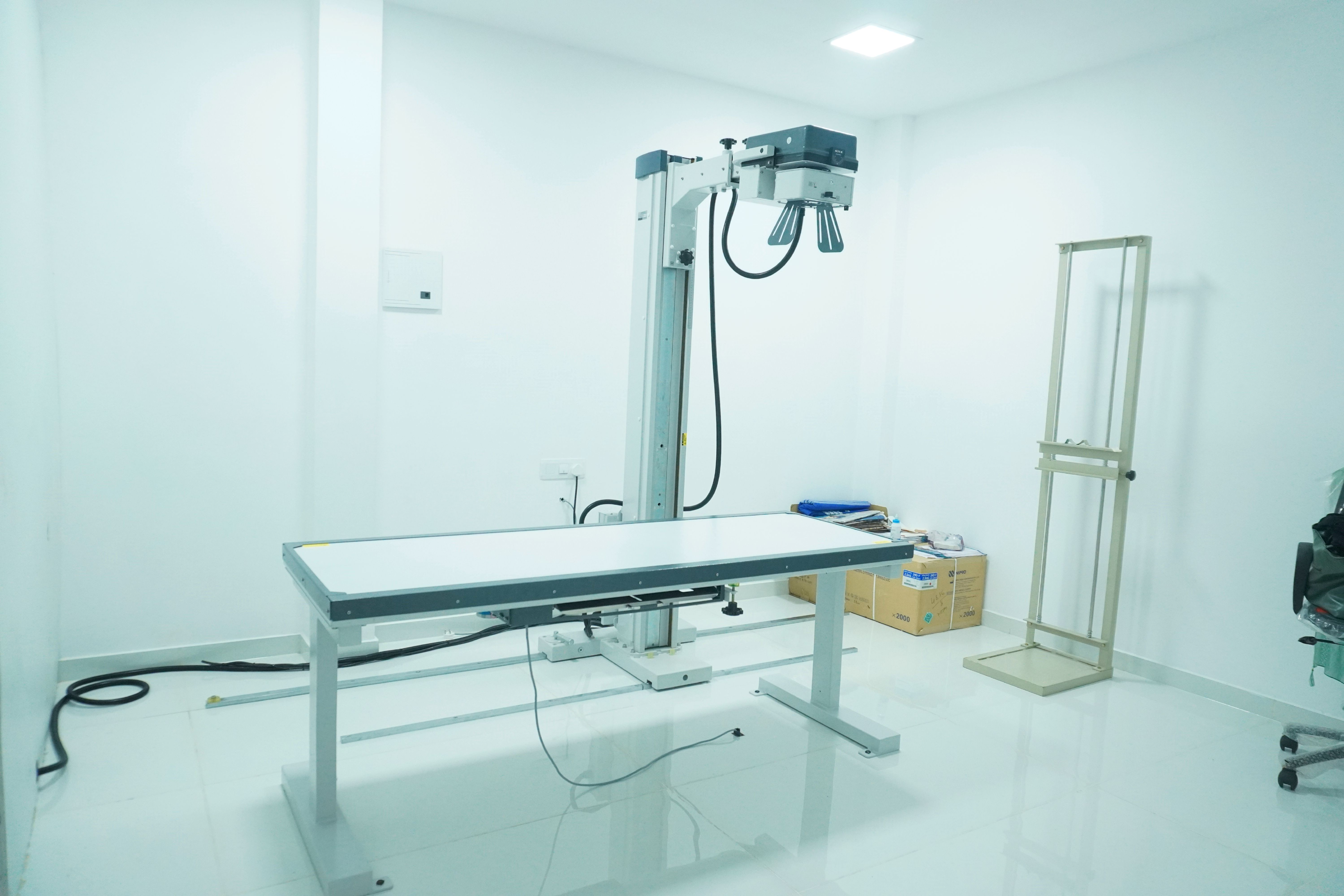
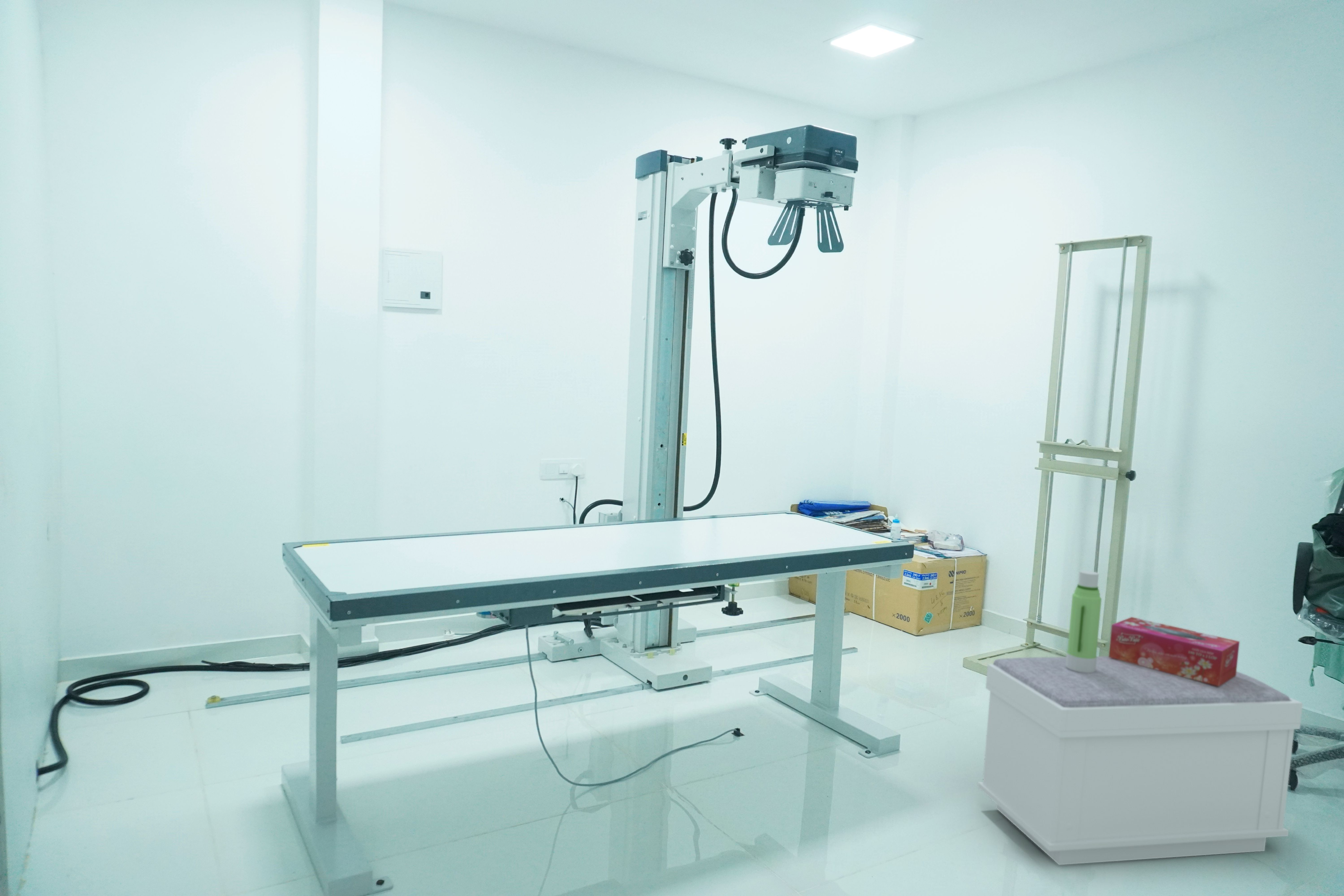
+ bench (1131, 750)
+ tissue box (1172, 649)
+ water bottle (1084, 620)
